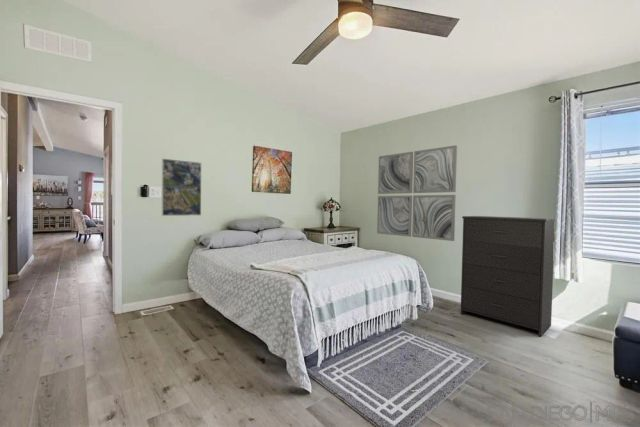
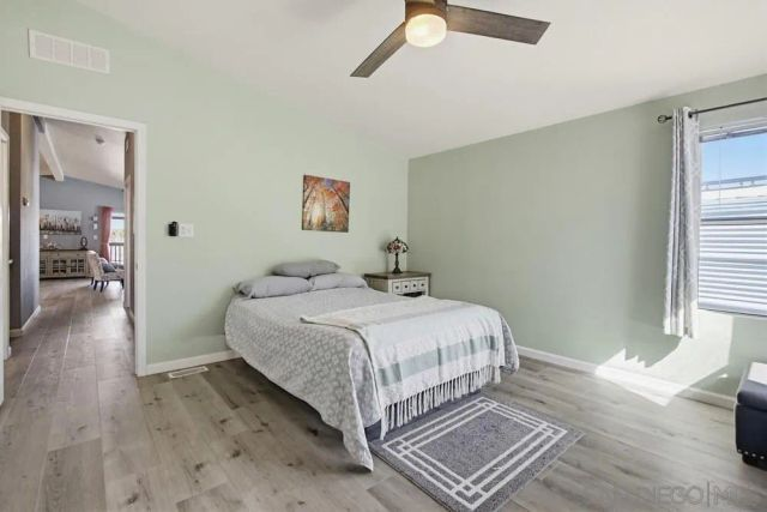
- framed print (182, 188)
- wall art (413, 195)
- dresser (505, 268)
